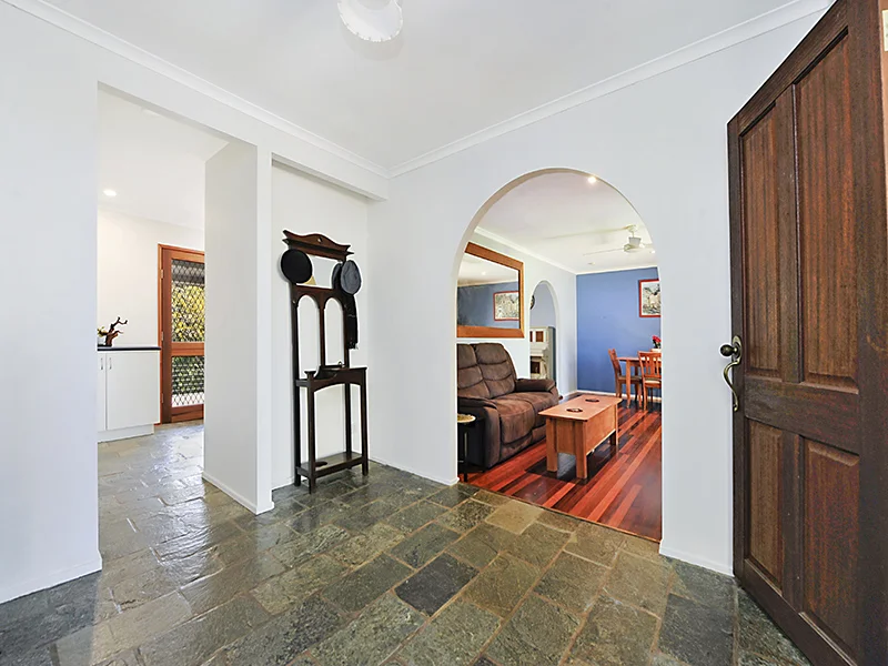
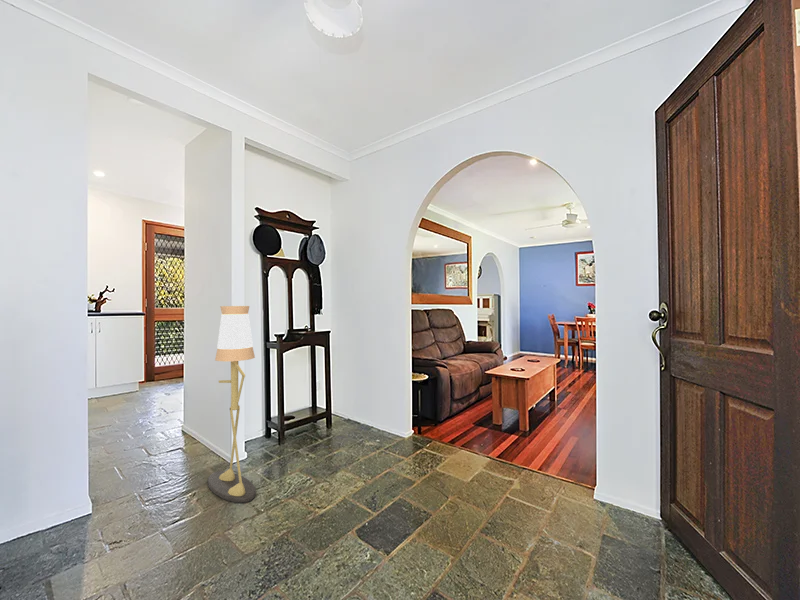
+ floor lamp (232, 369)
